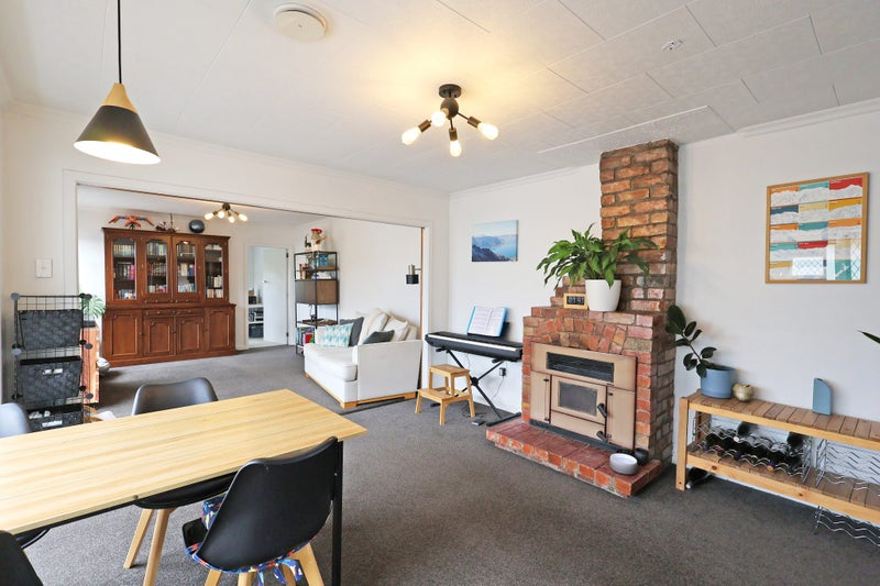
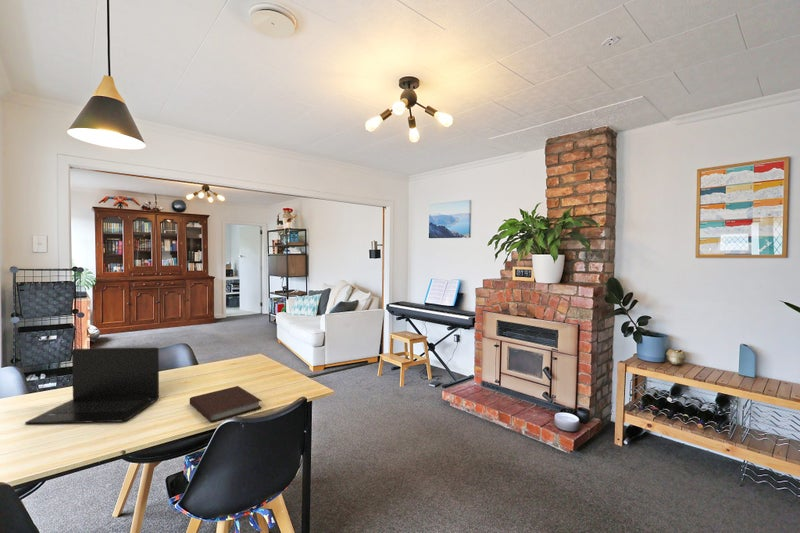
+ laptop (97, 383)
+ notebook (225, 402)
